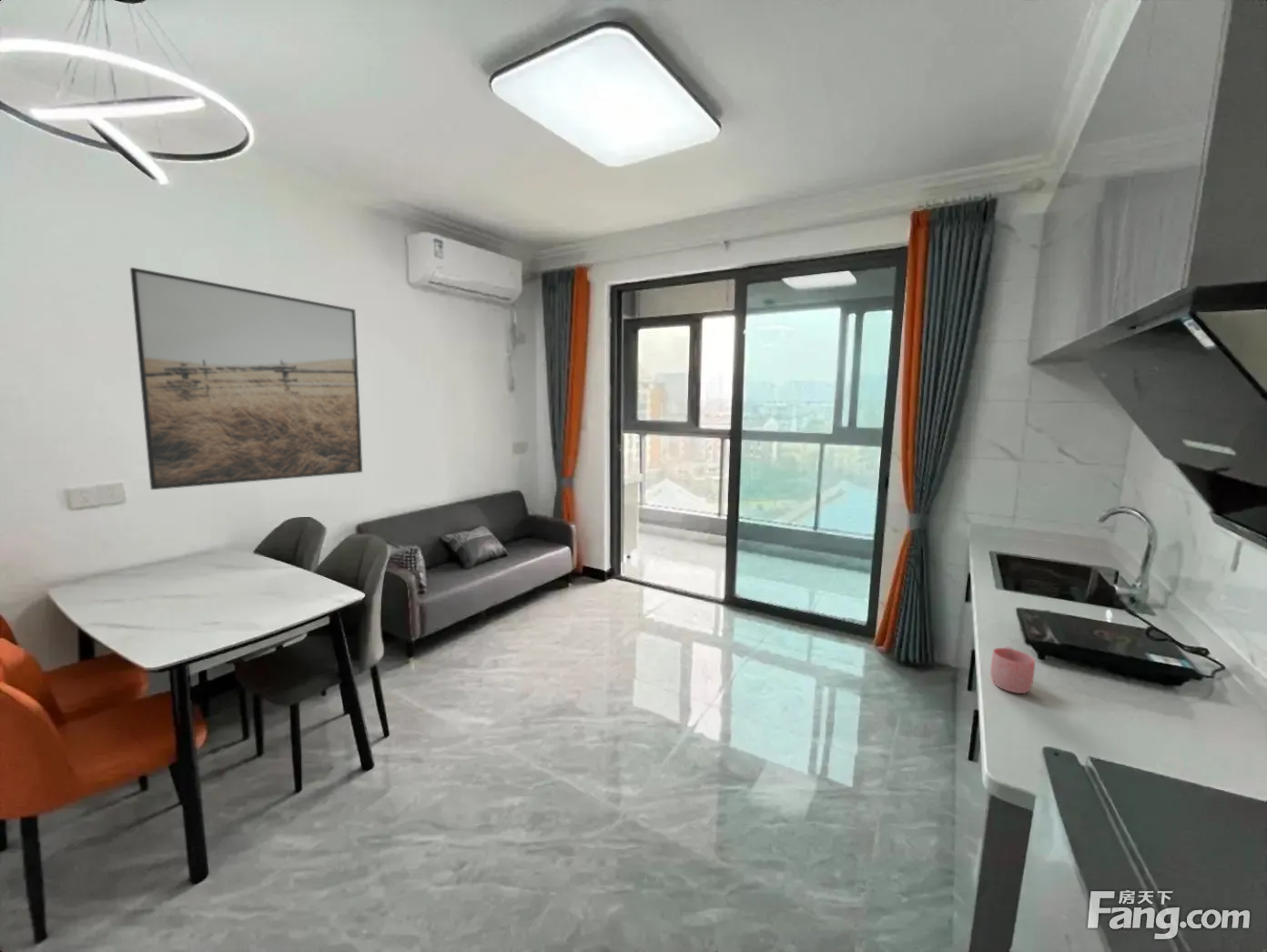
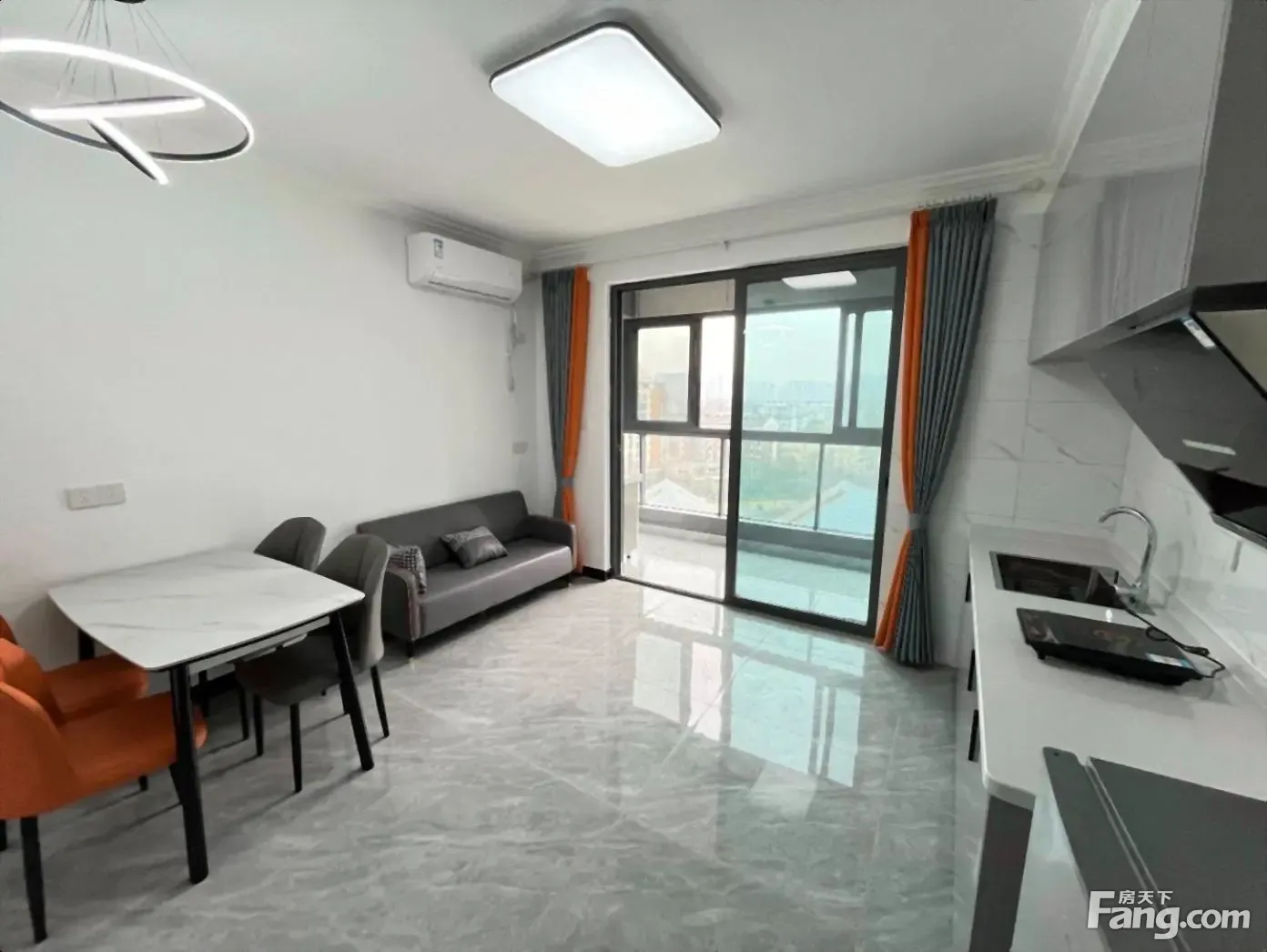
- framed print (266, 388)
- mug (1010, 667)
